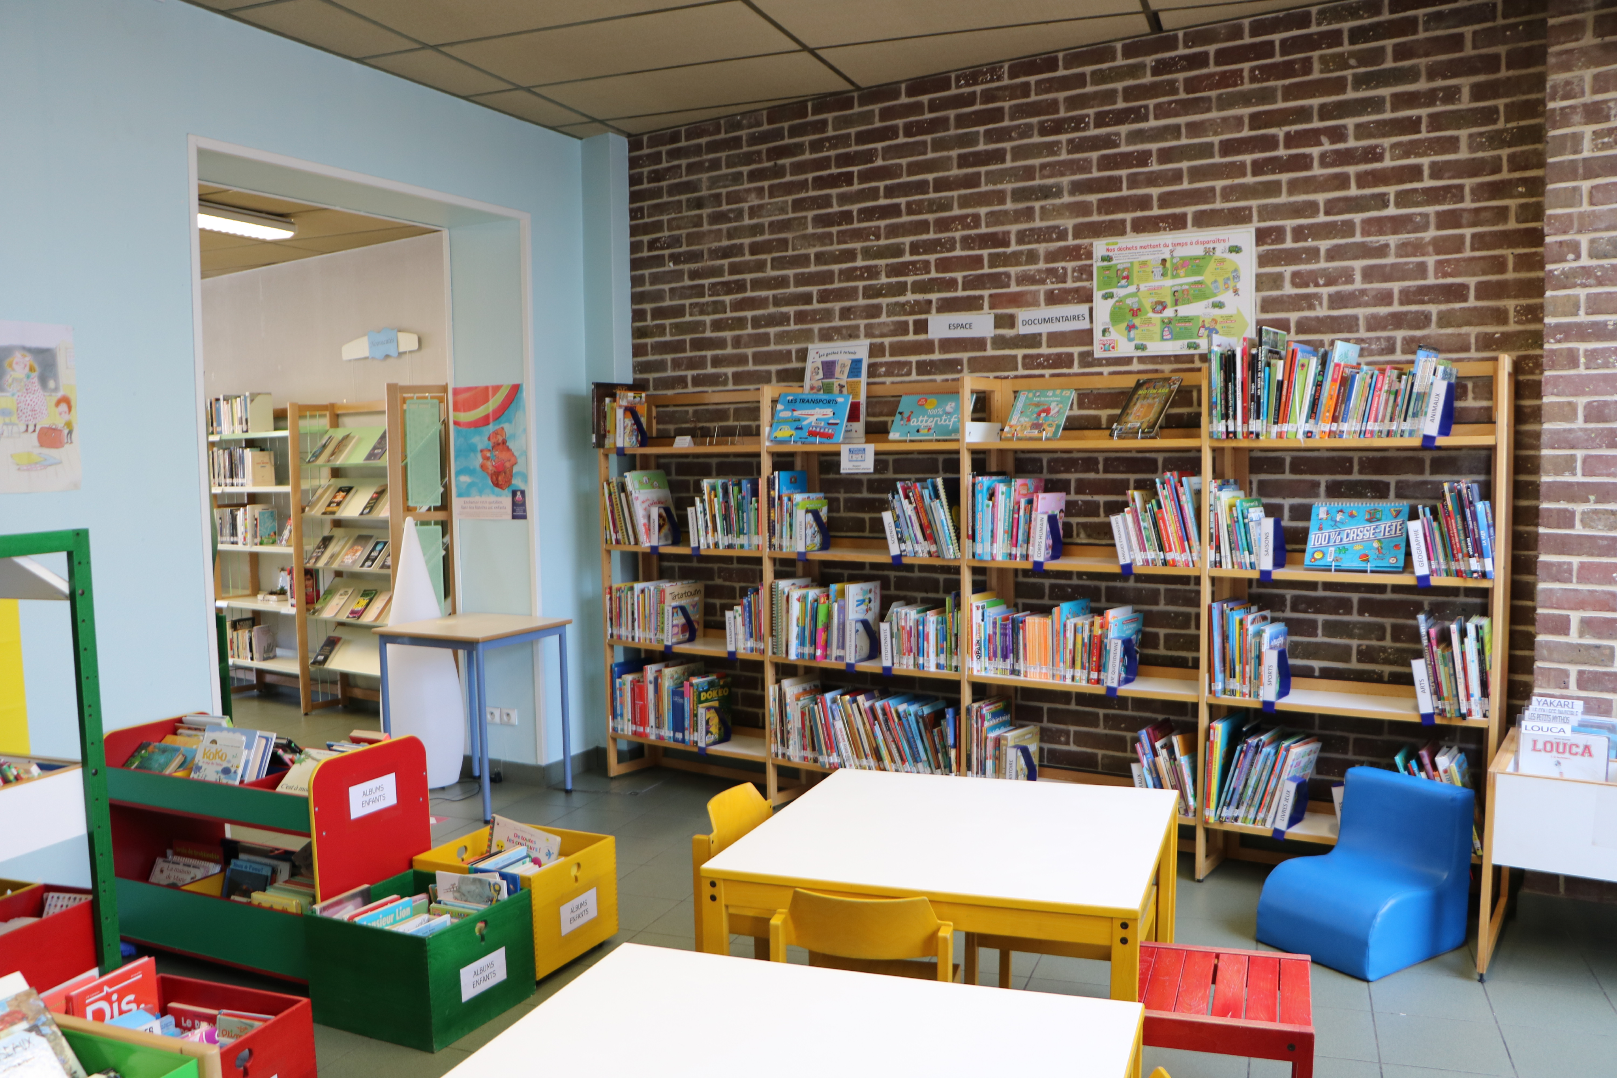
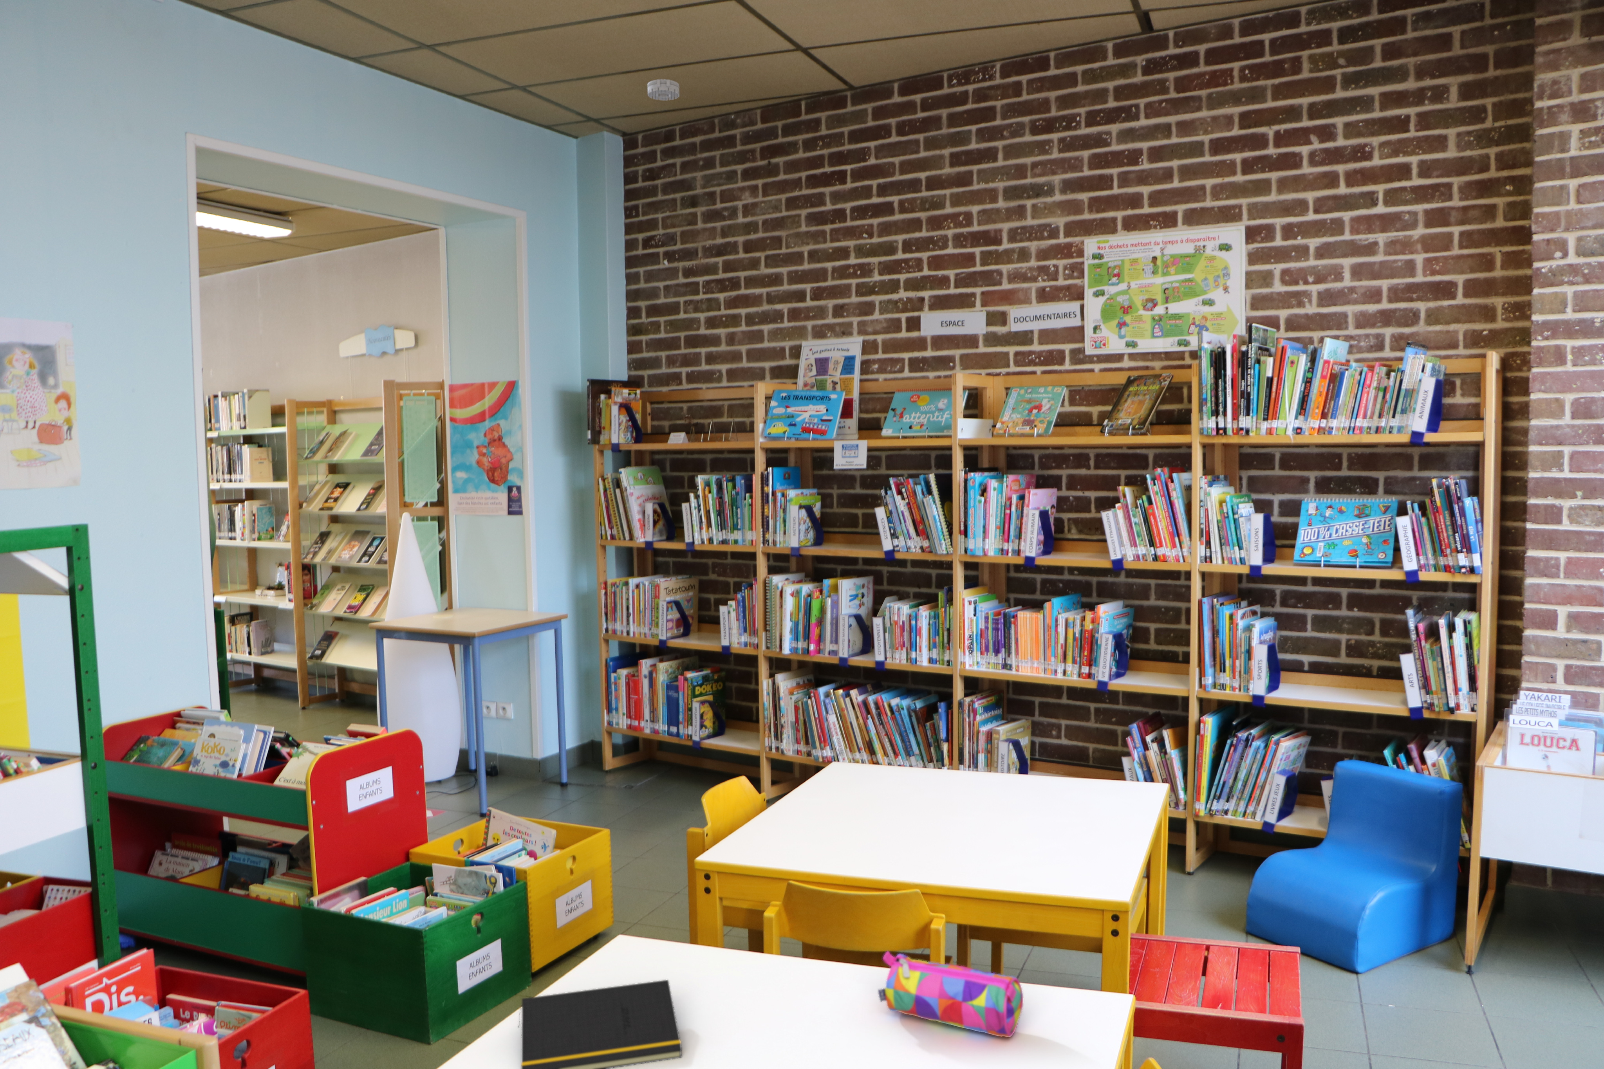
+ notepad (599, 1027)
+ pencil case (950, 994)
+ smoke detector (664, 88)
